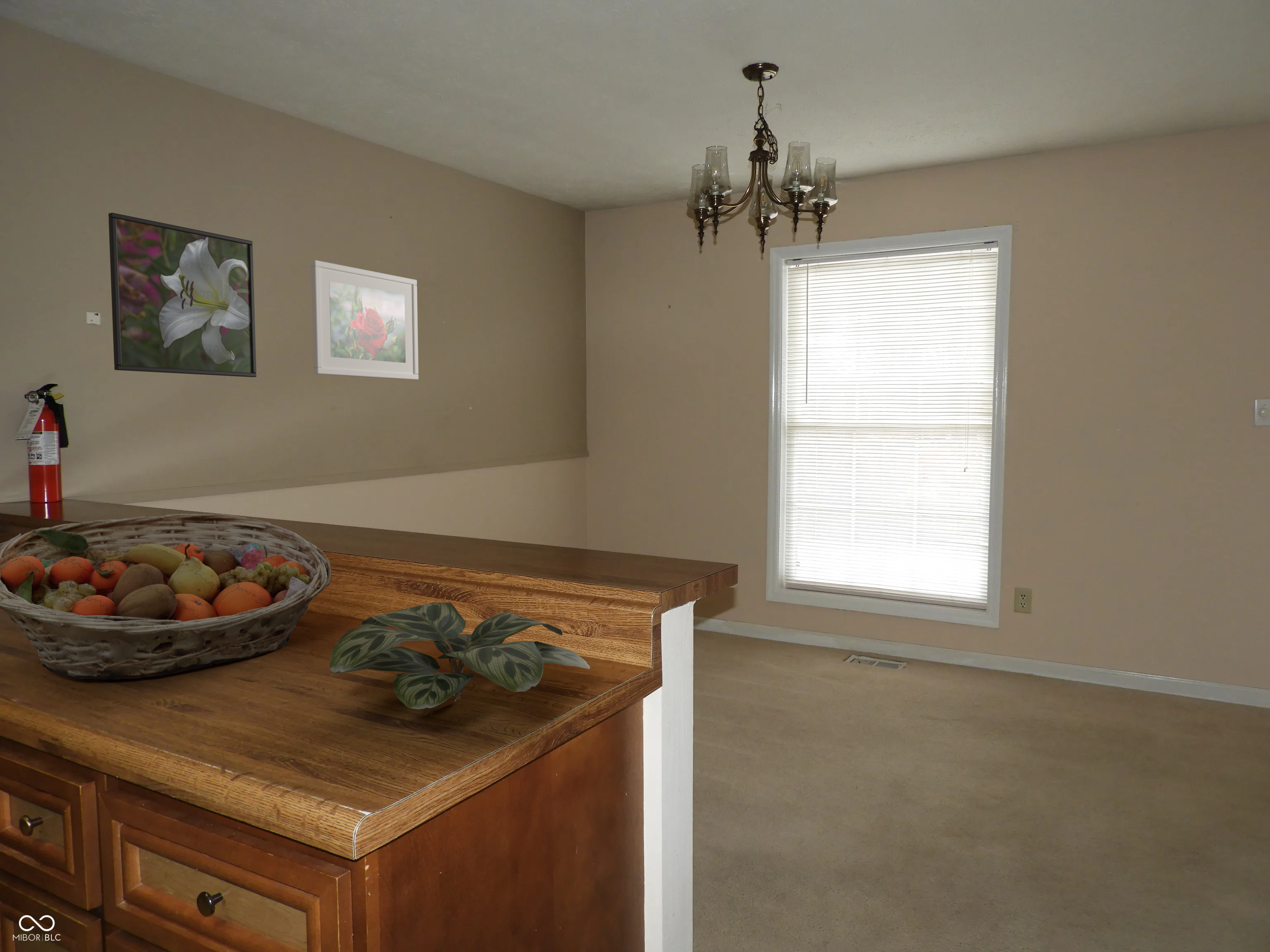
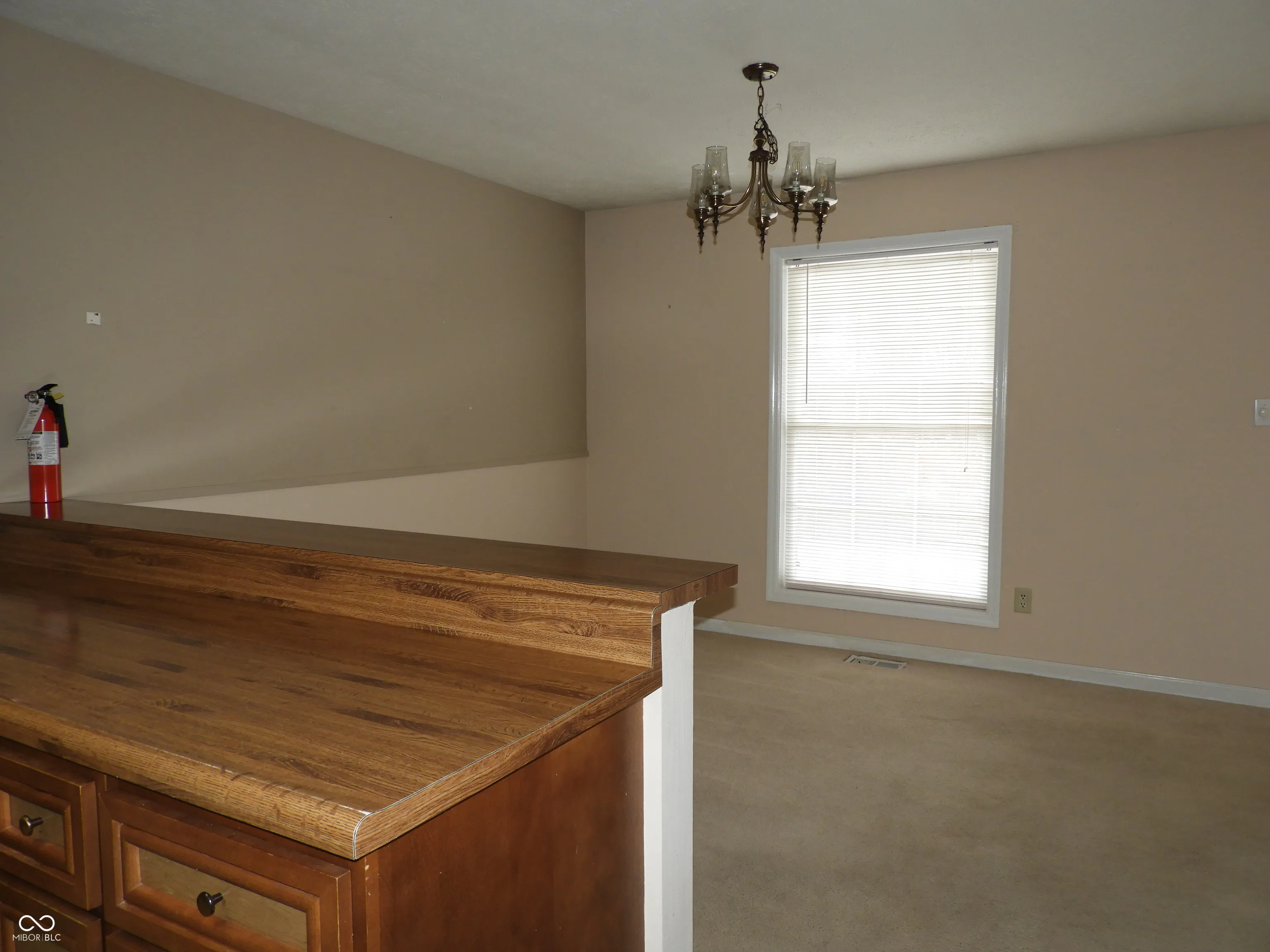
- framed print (368, 324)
- fruit basket (172, 587)
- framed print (188, 301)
- plant (461, 660)
